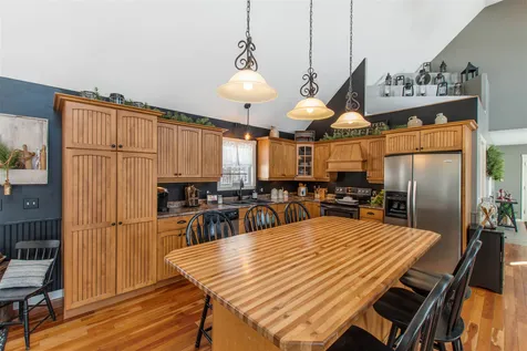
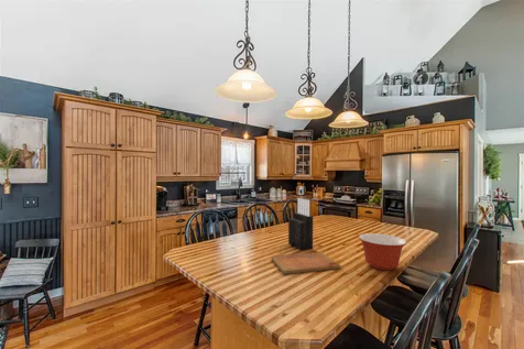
+ mixing bowl (381, 252)
+ knife block (298, 222)
+ cutting board (304, 261)
